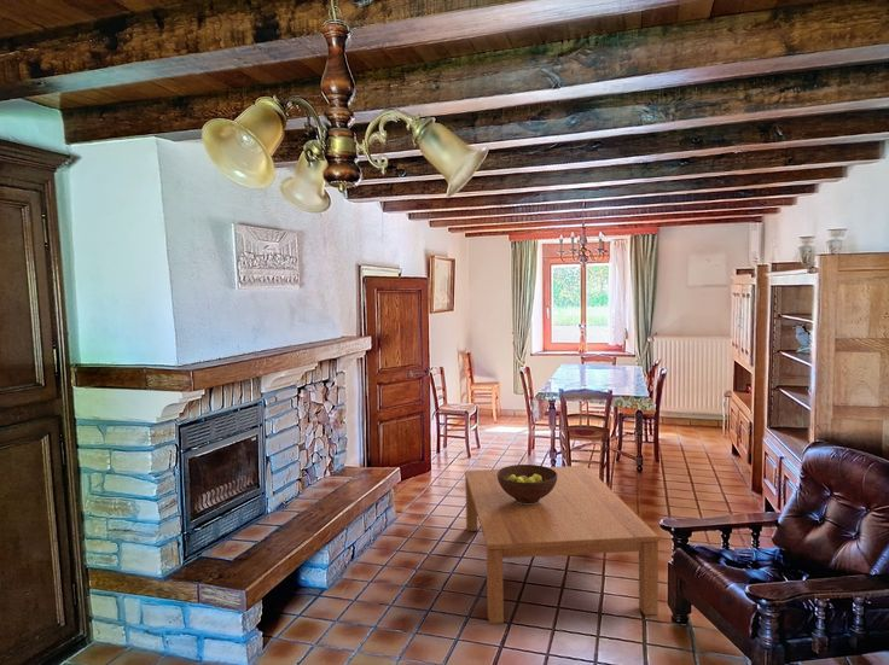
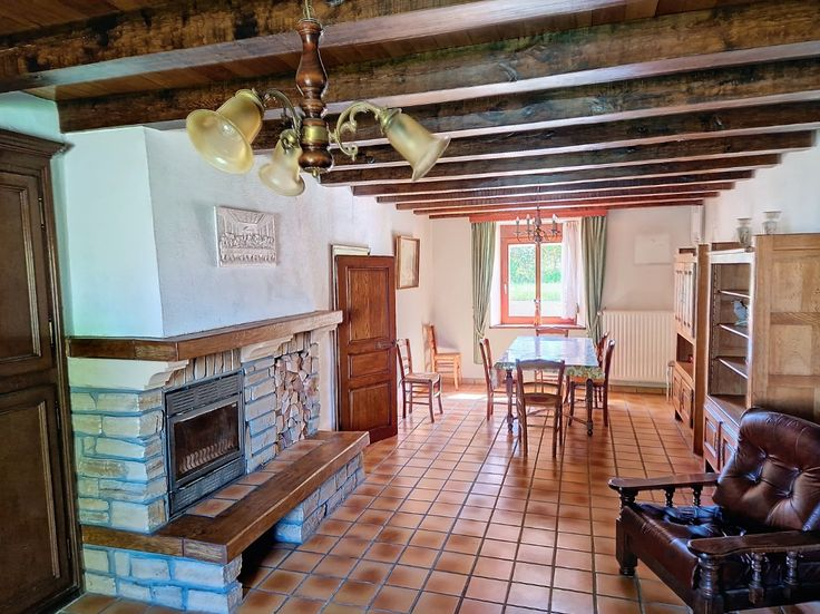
- fruit bowl (527, 486)
- coffee table (546, 530)
